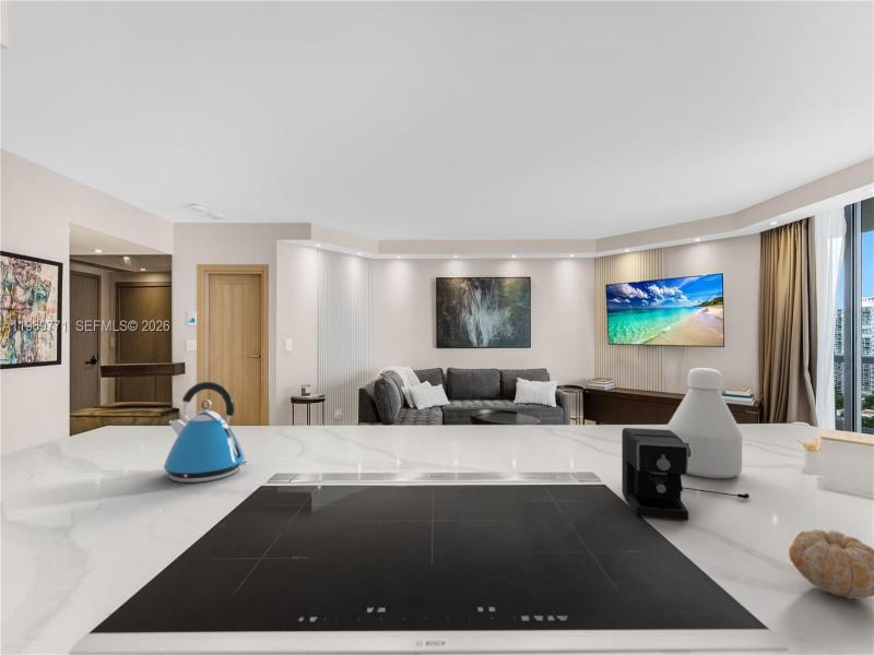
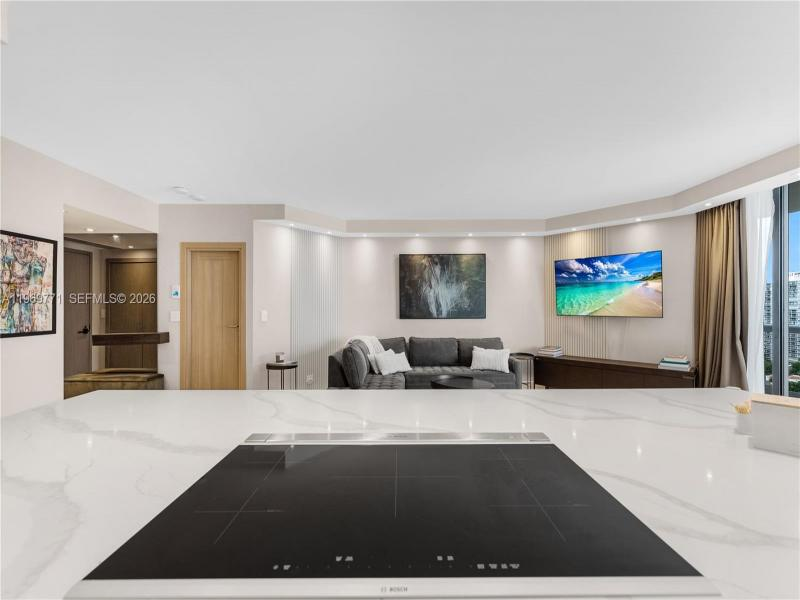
- bottle (702, 418)
- coffee maker (687, 469)
- fruit (836, 564)
- kettle (208, 427)
